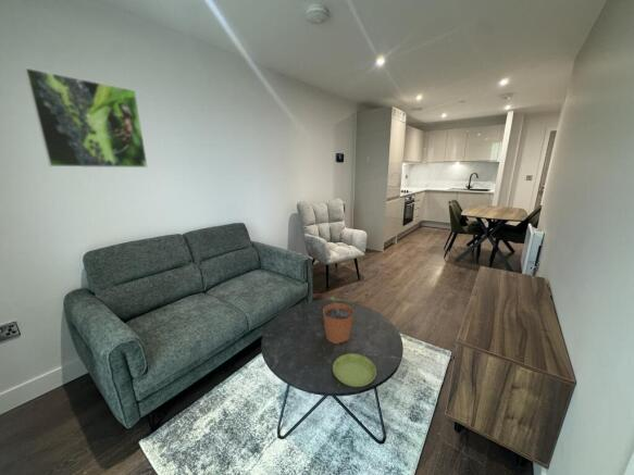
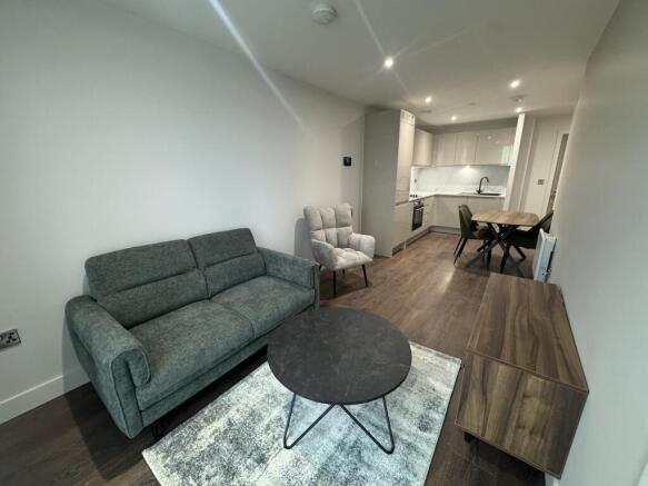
- plant pot (337, 316)
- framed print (95, 125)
- saucer (353, 371)
